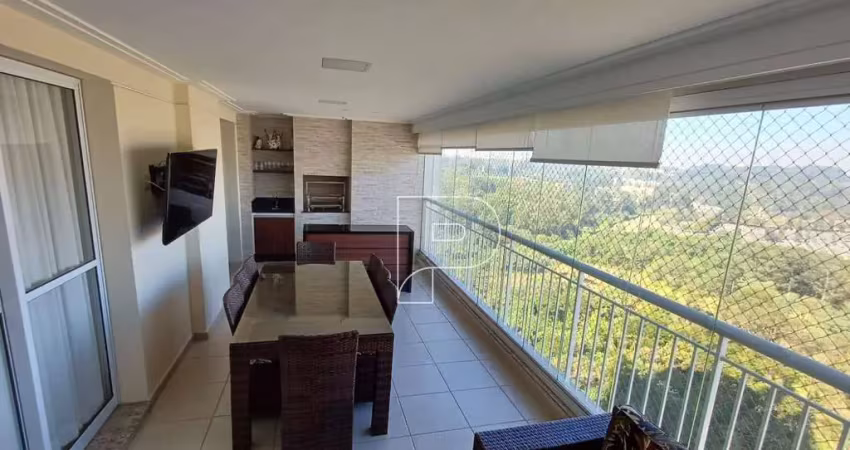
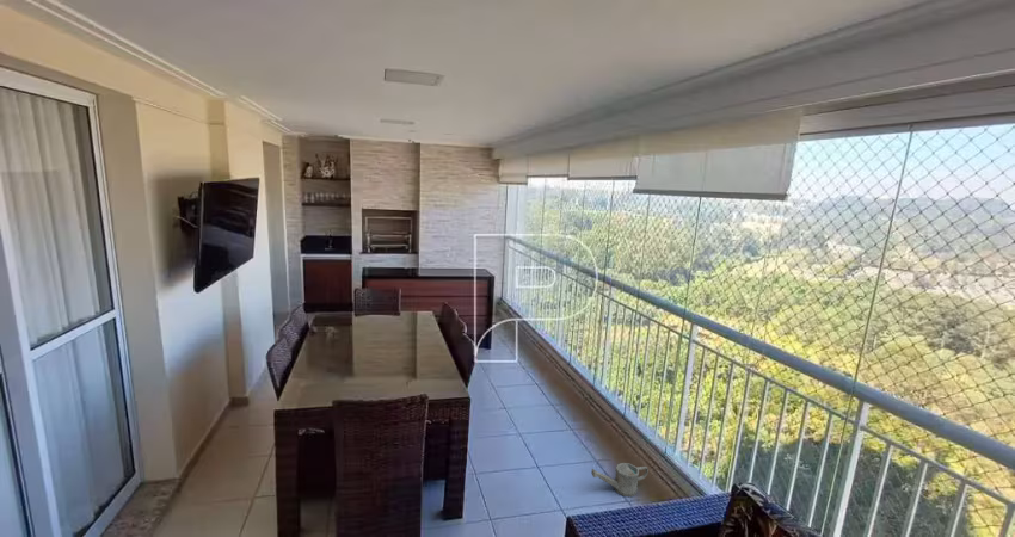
+ watering can (620, 477)
